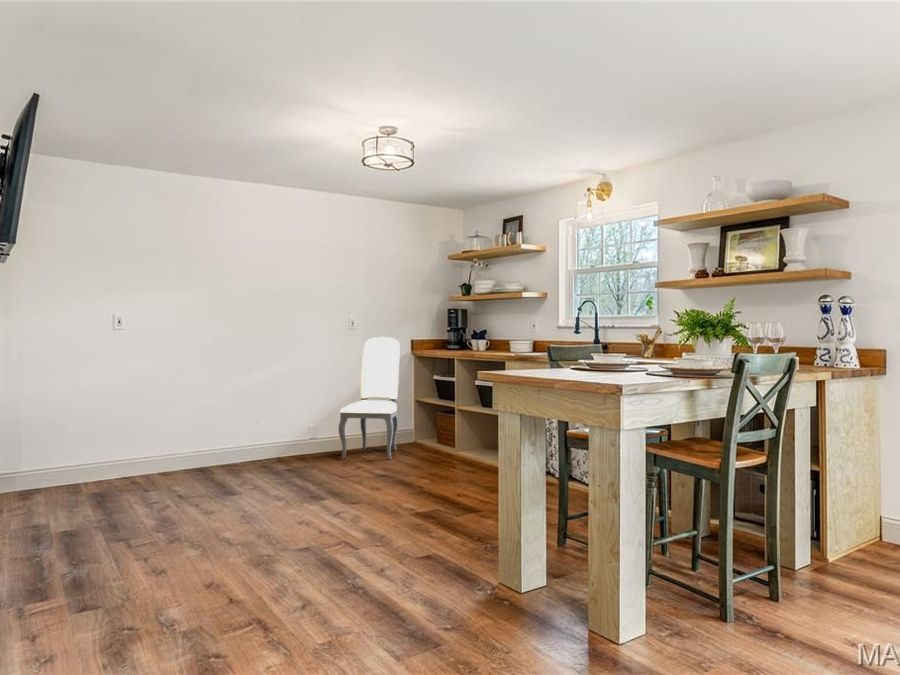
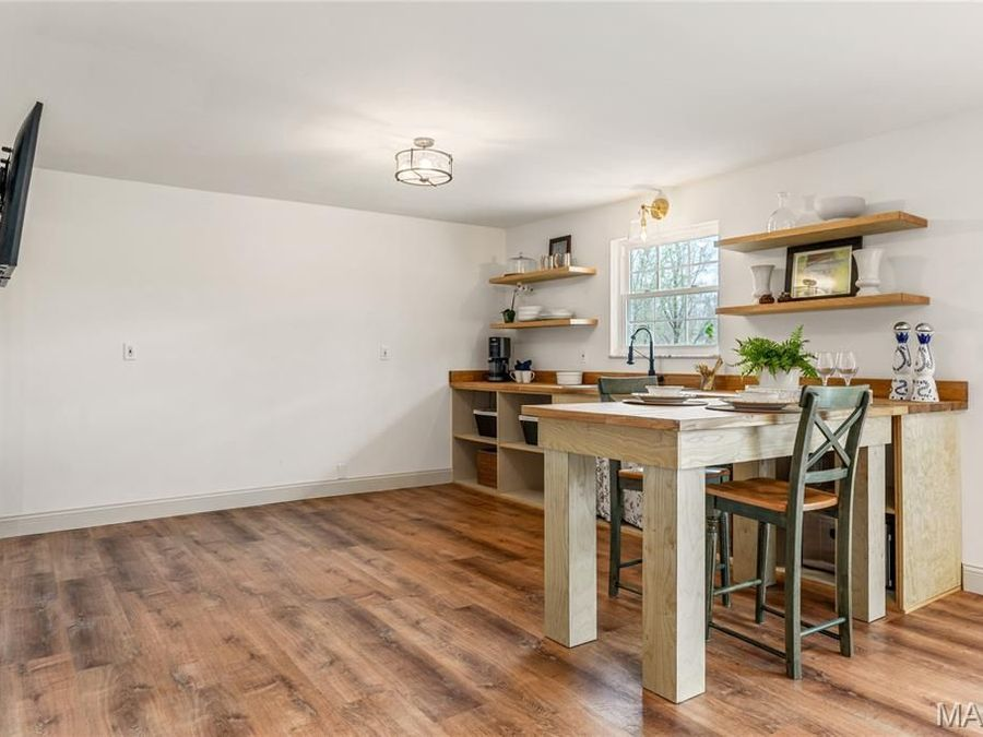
- dining chair (374, 394)
